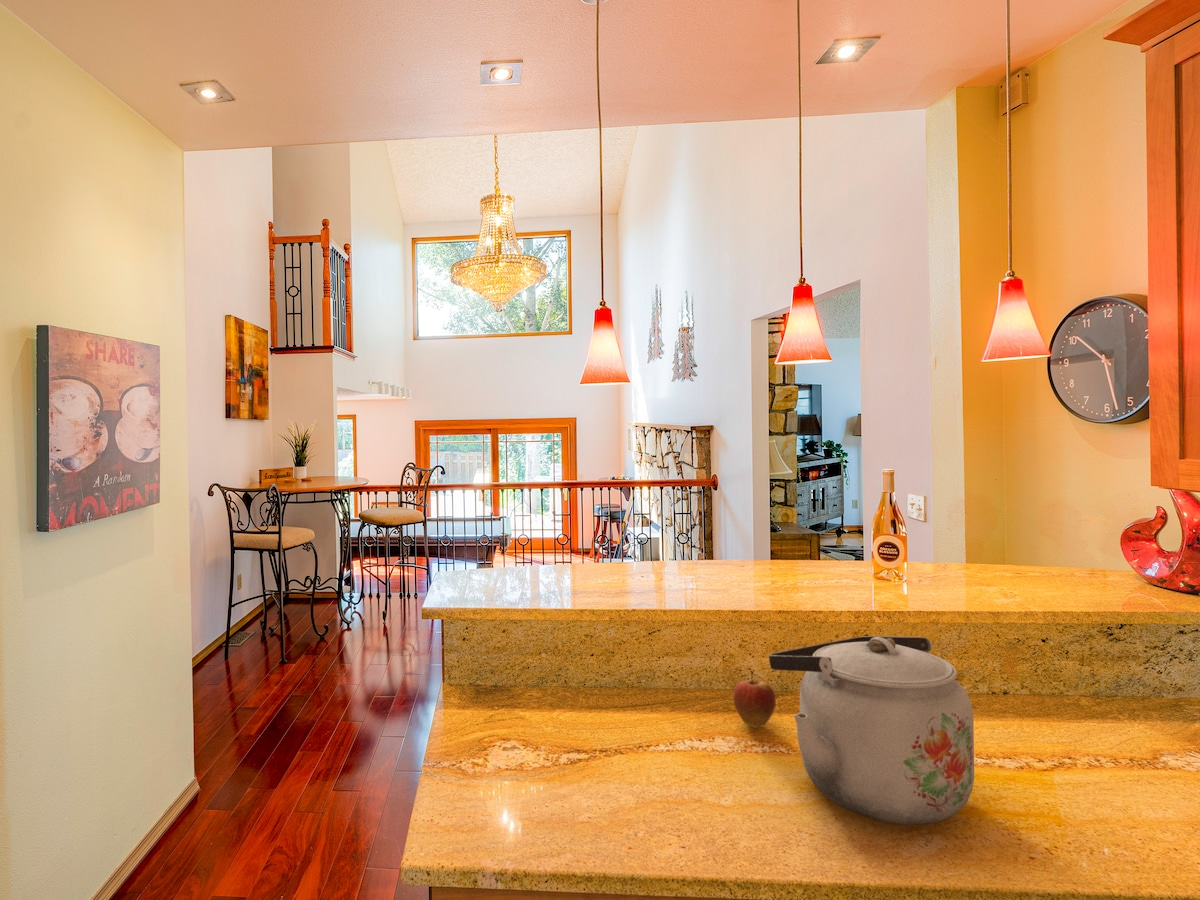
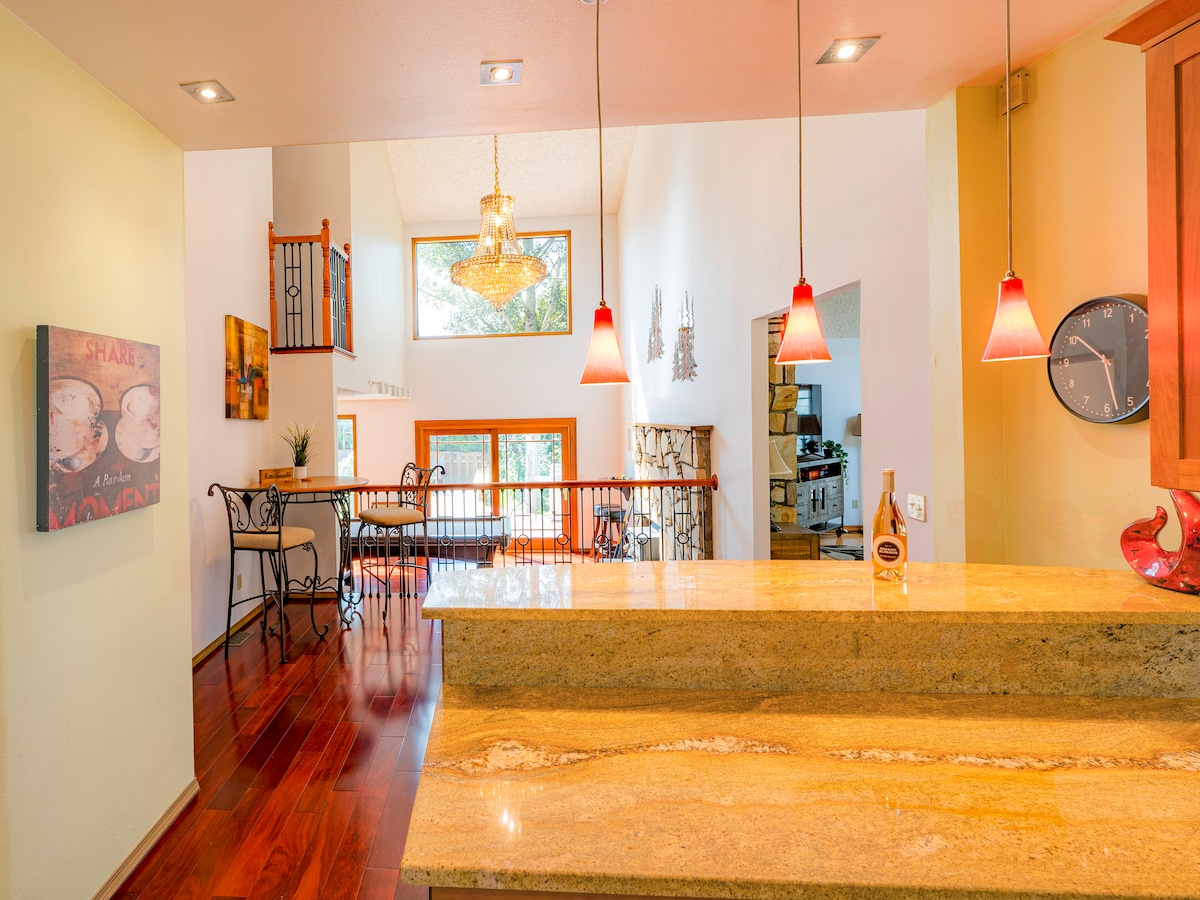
- apple (754, 698)
- kettle (865, 717)
